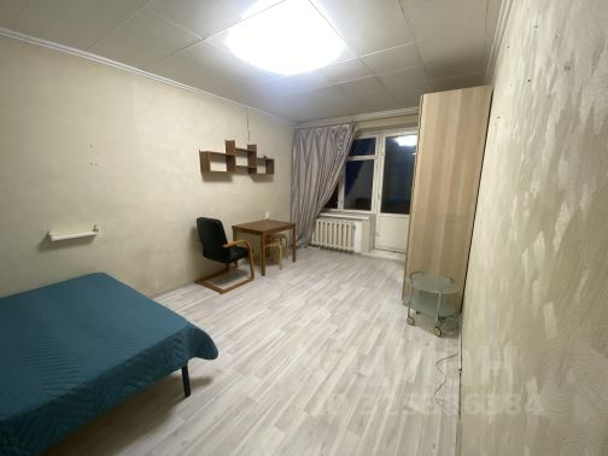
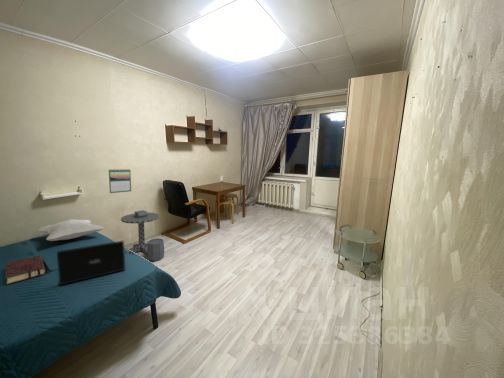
+ calendar (120, 180)
+ pillow (71, 229)
+ book (25, 267)
+ side table (143, 233)
+ laptop (94, 255)
